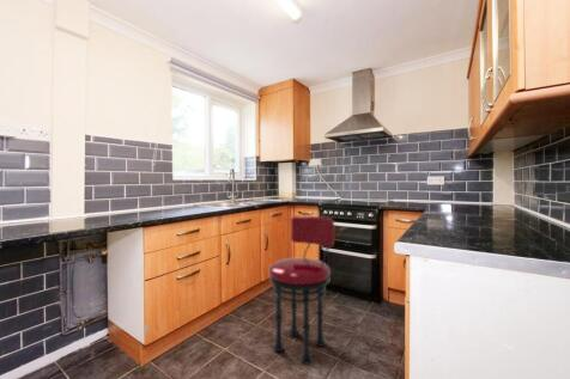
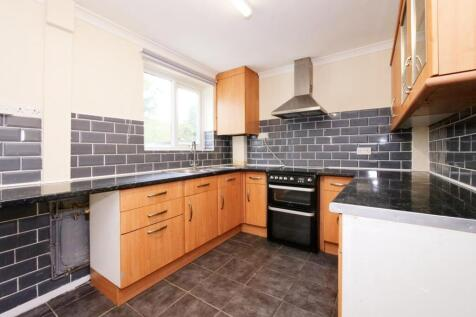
- stool (303, 280)
